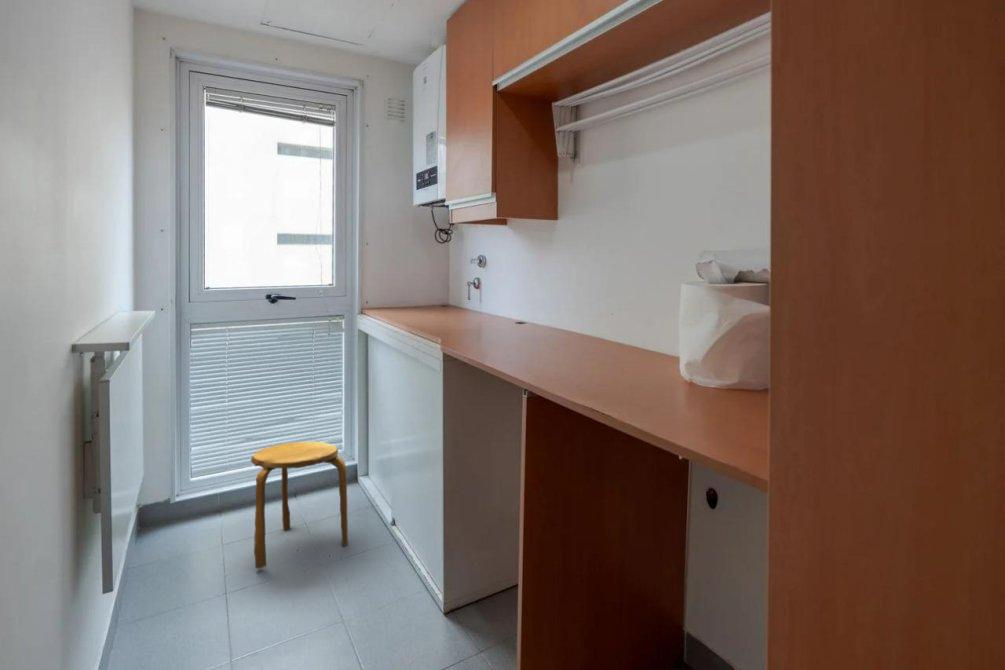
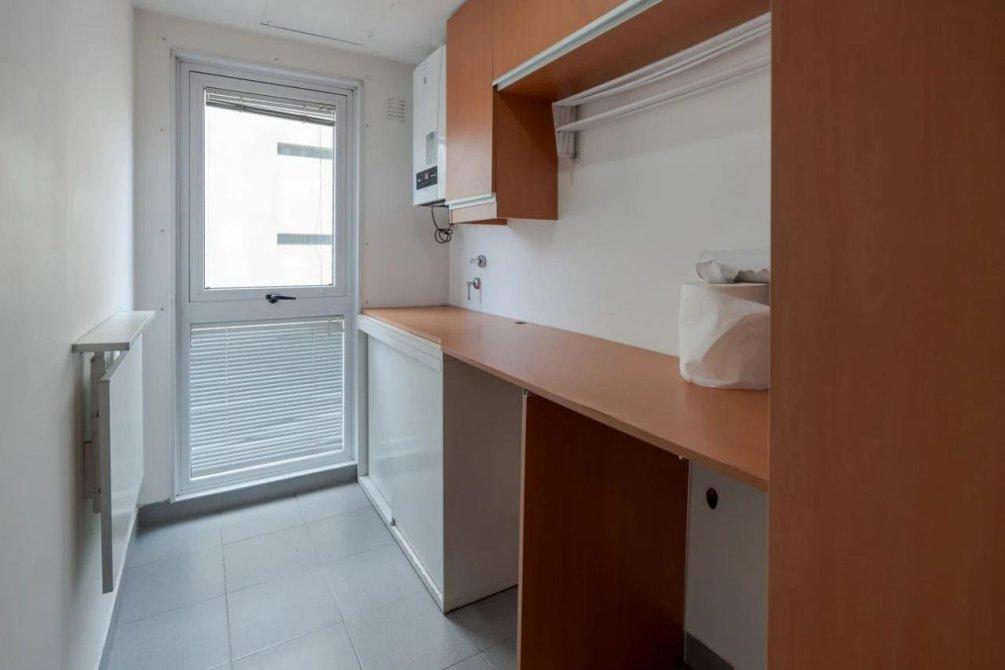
- stool (287, 498)
